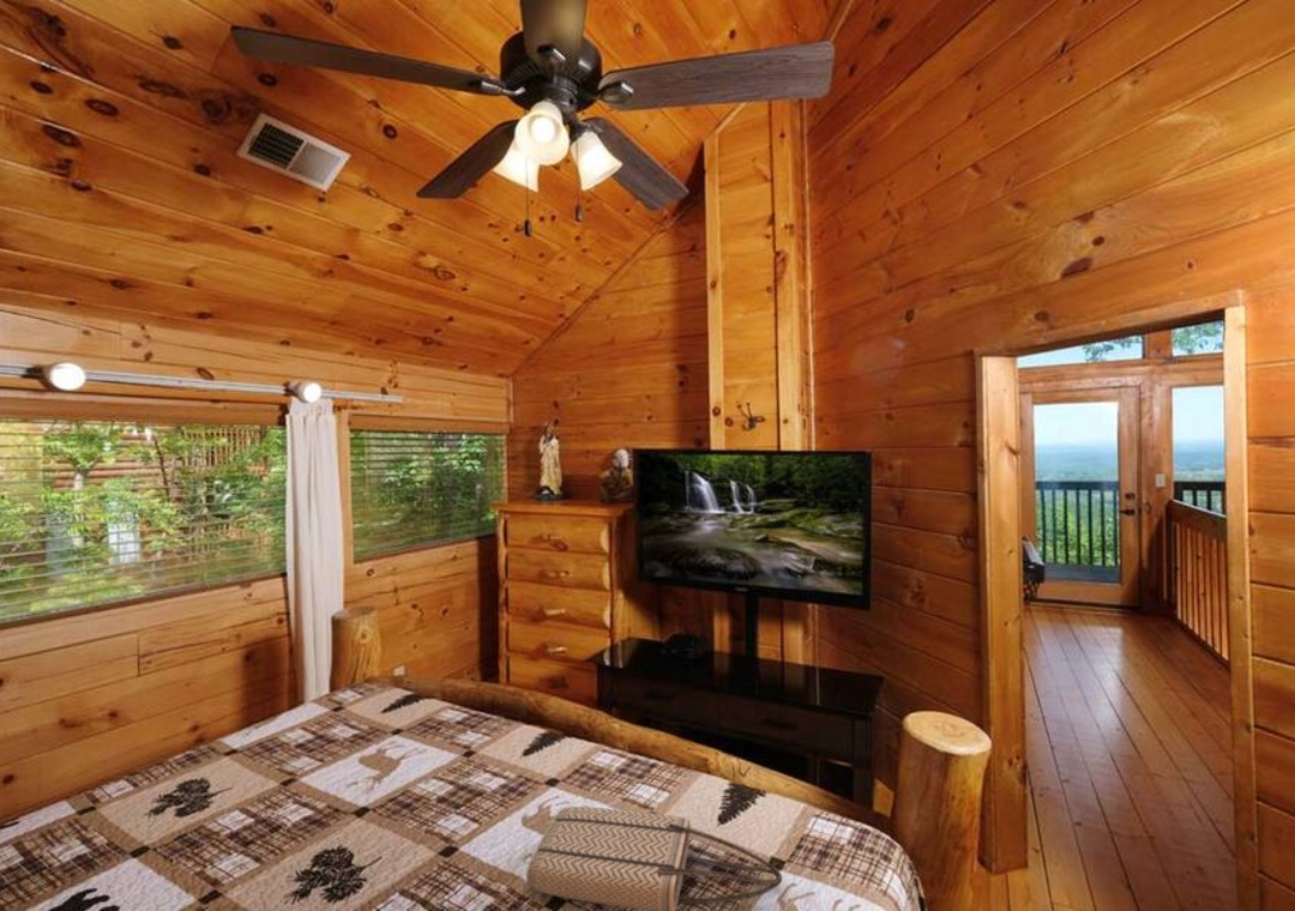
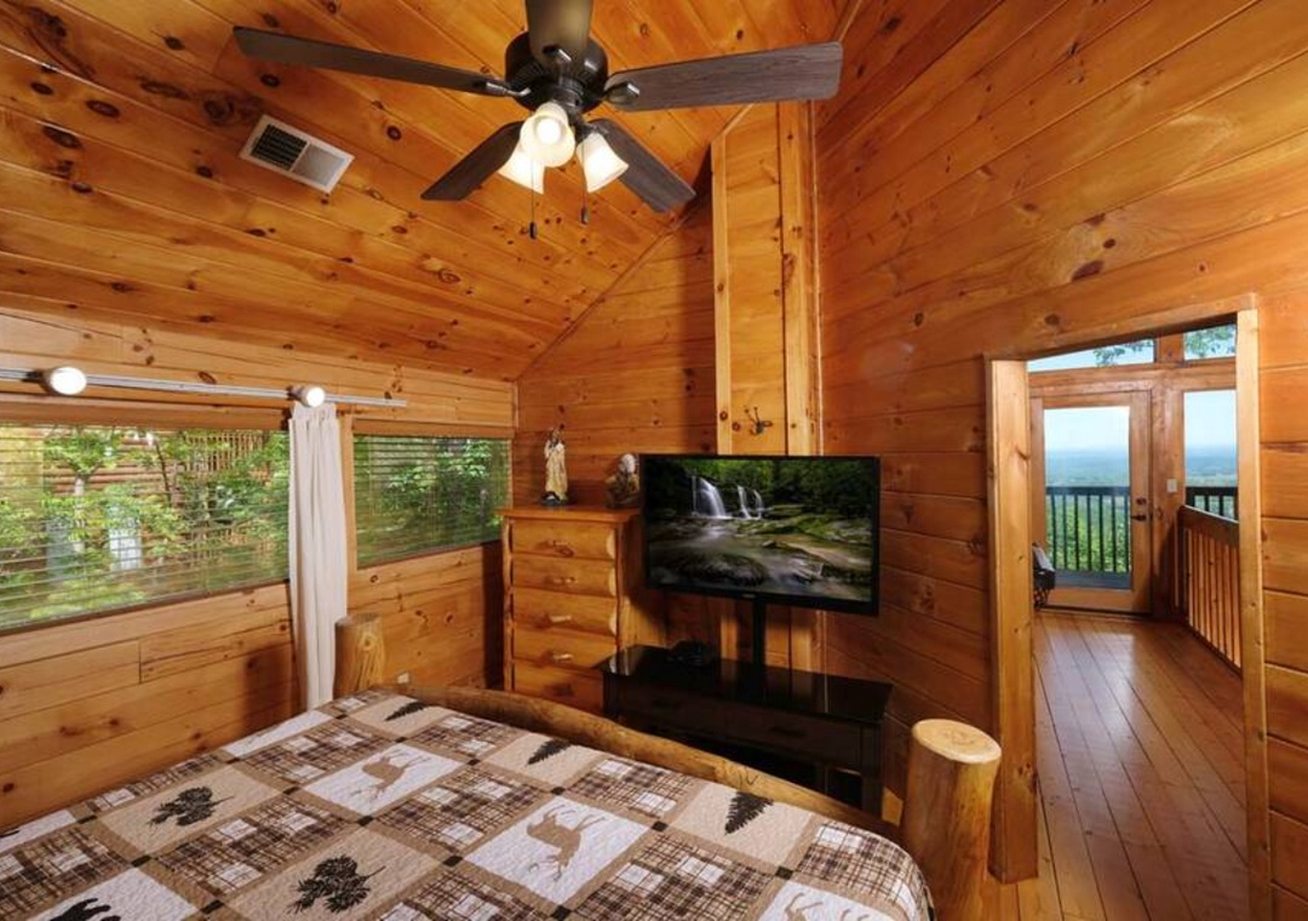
- tote bag (656, 857)
